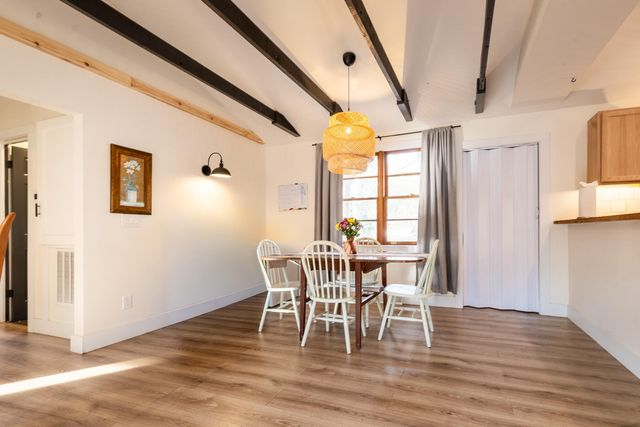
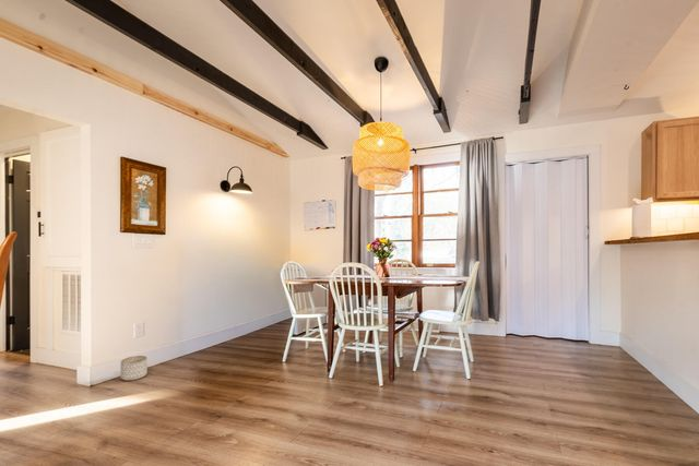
+ planter (133, 368)
